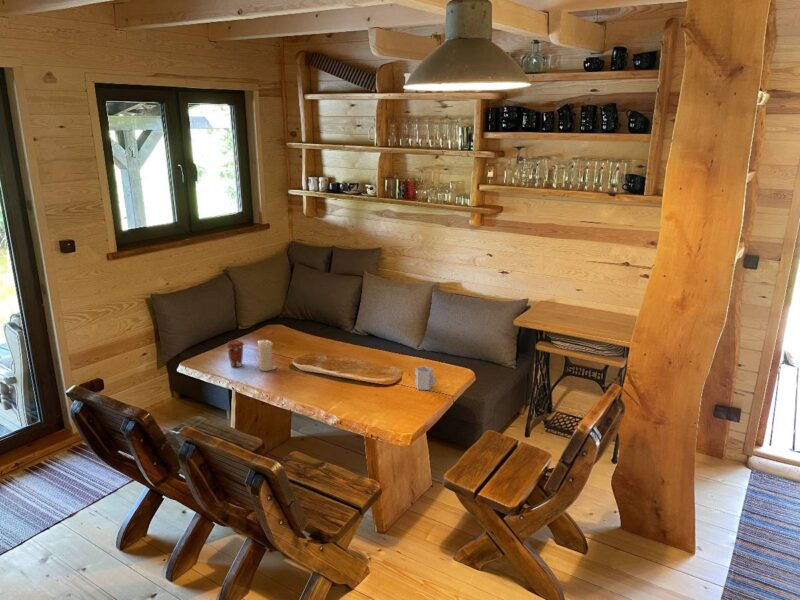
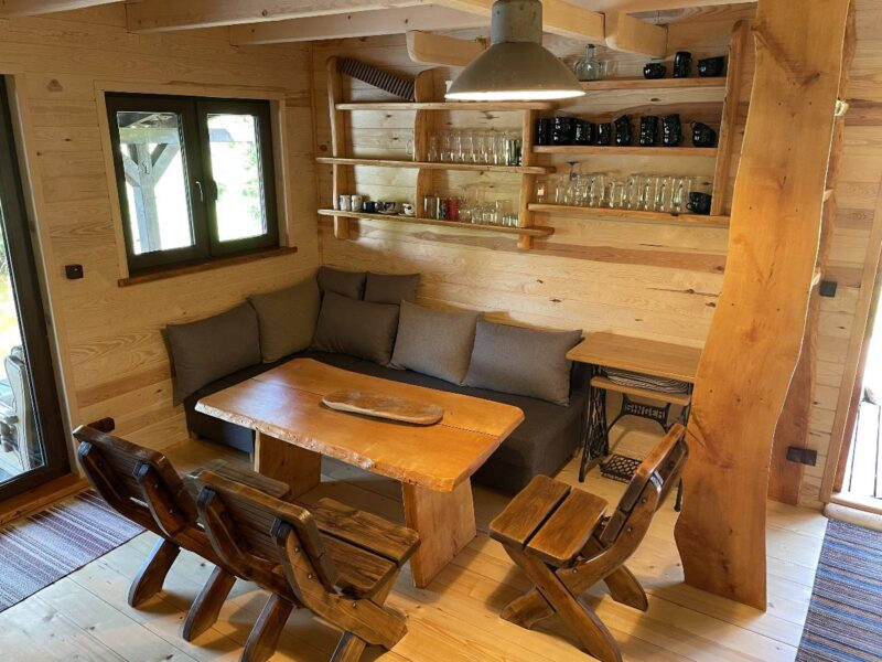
- cup (425, 378)
- candle (266, 353)
- coffee cup (235, 353)
